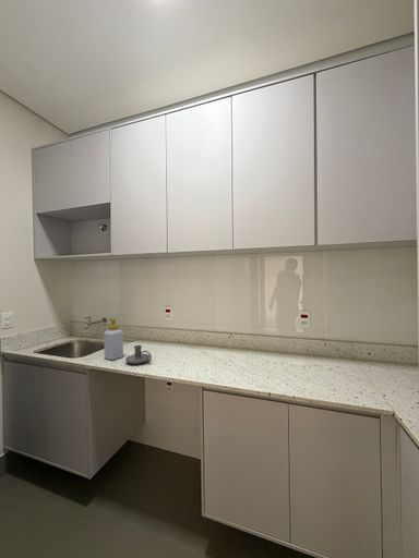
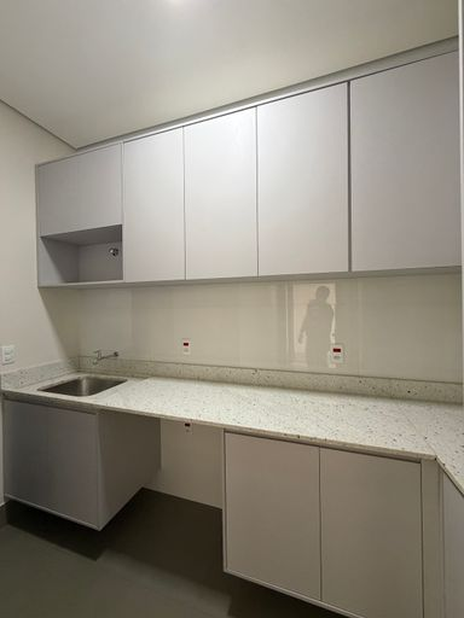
- soap bottle (113, 338)
- candle holder (140, 354)
